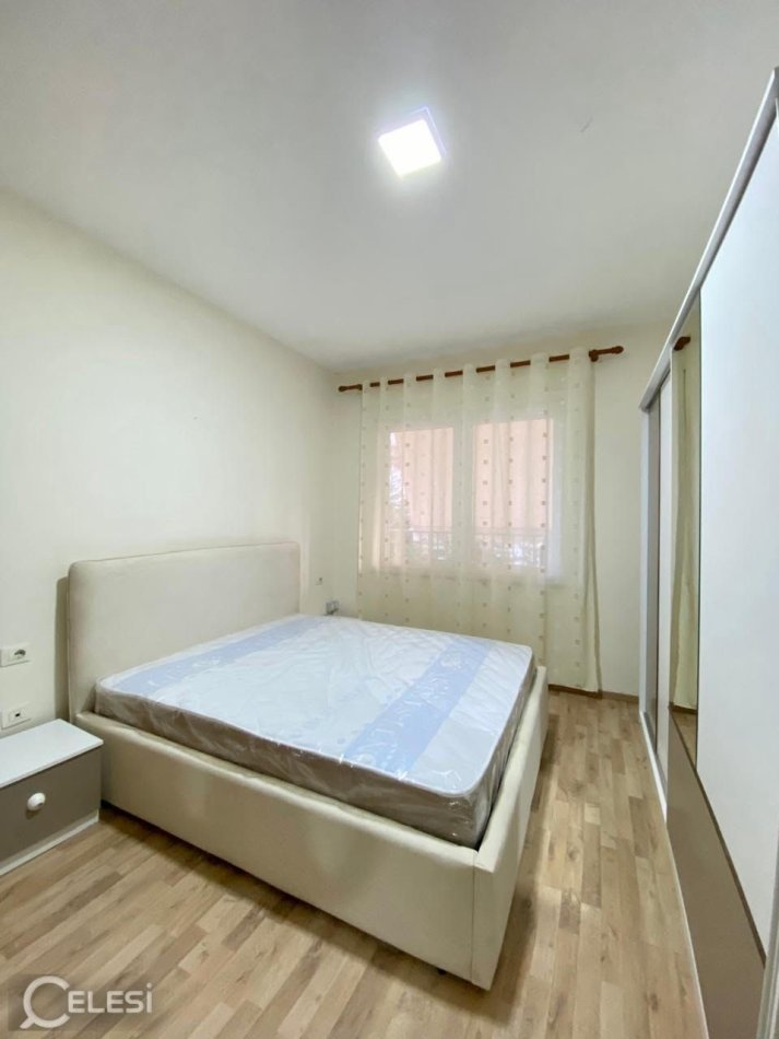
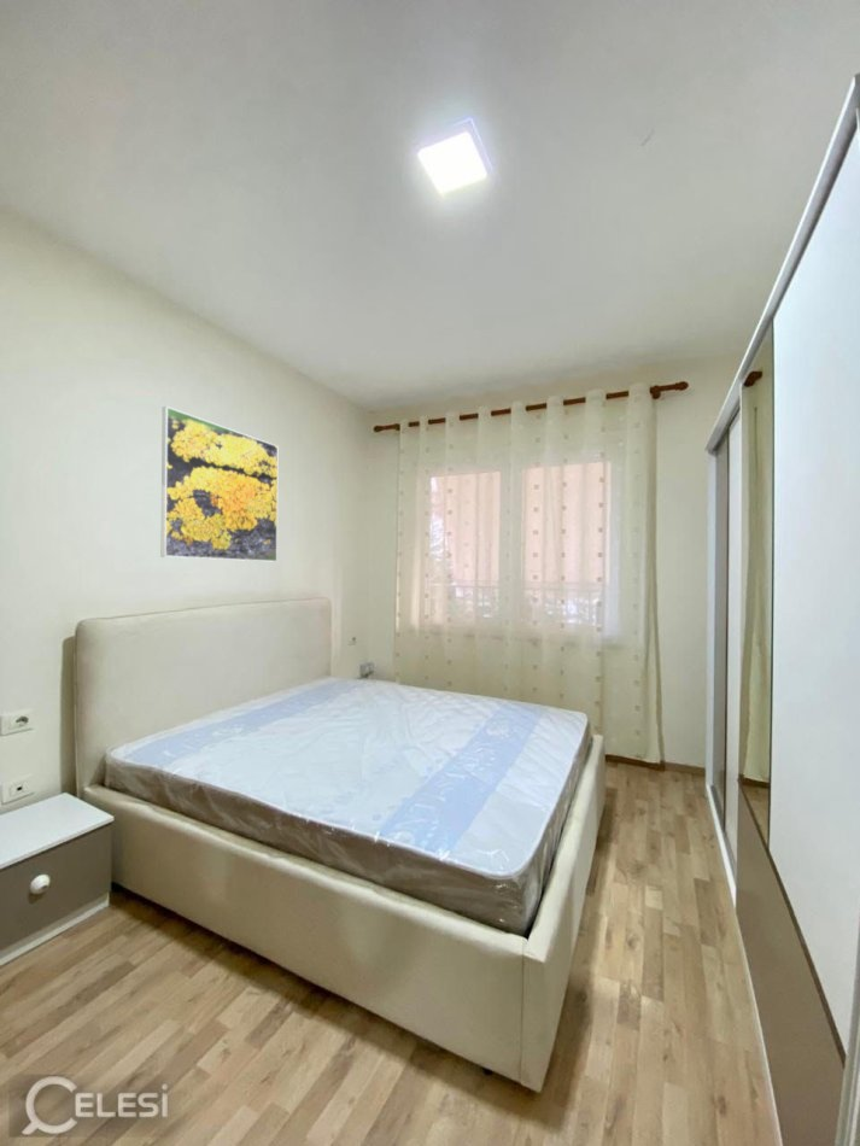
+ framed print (227, 493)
